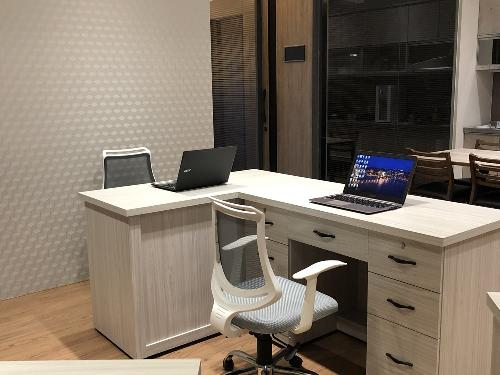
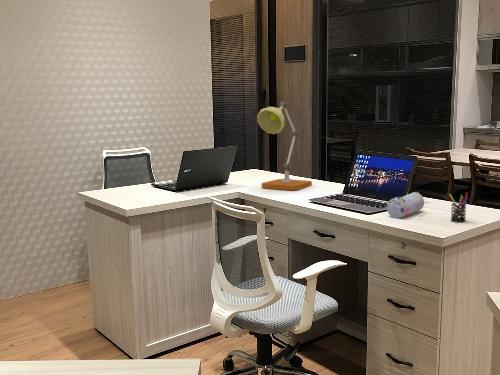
+ pencil case (405, 204)
+ pen holder (459, 206)
+ desk lamp (290, 148)
